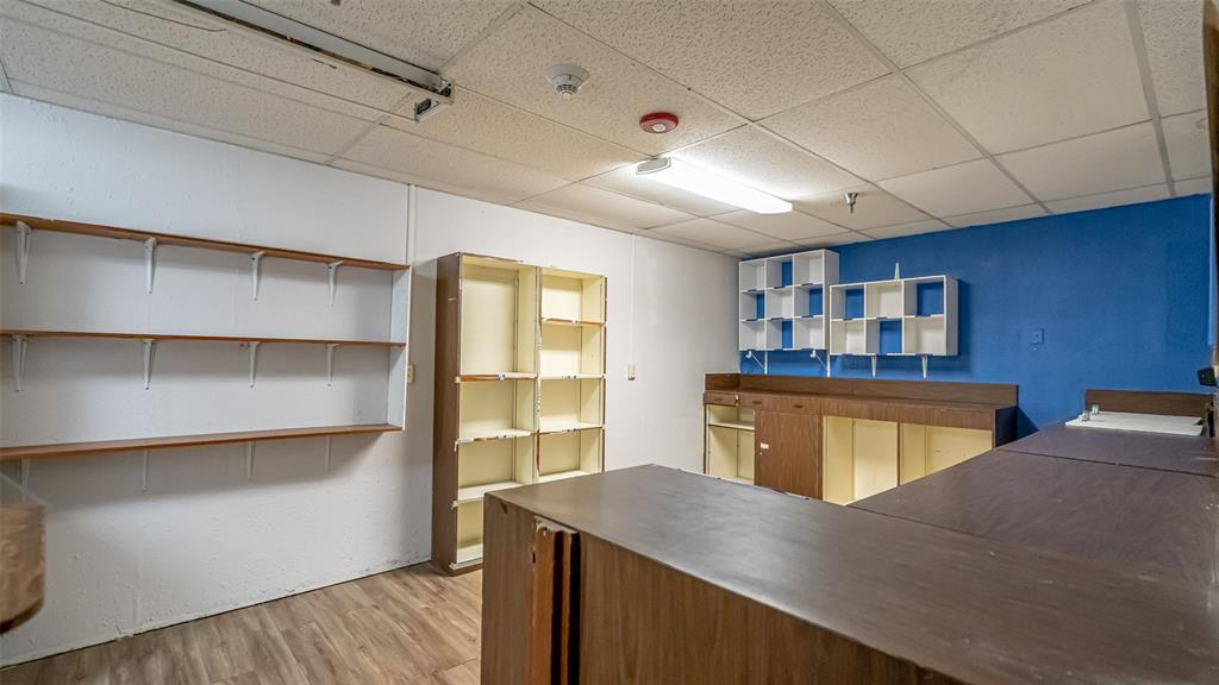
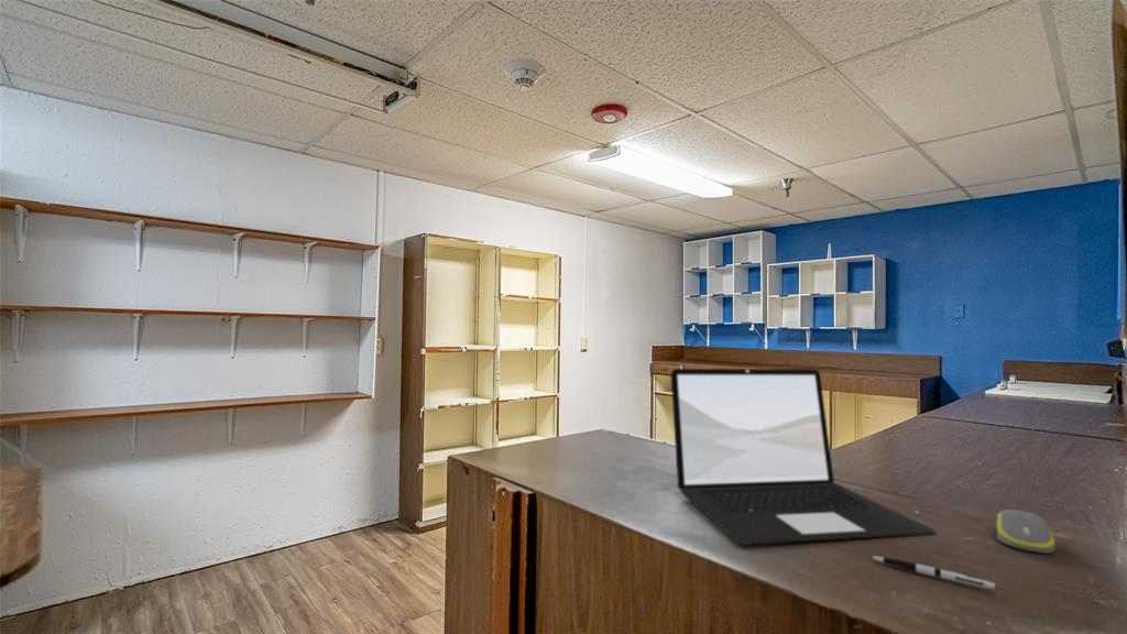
+ laptop (787, 441)
+ computer mouse (1022, 527)
+ pen (928, 570)
